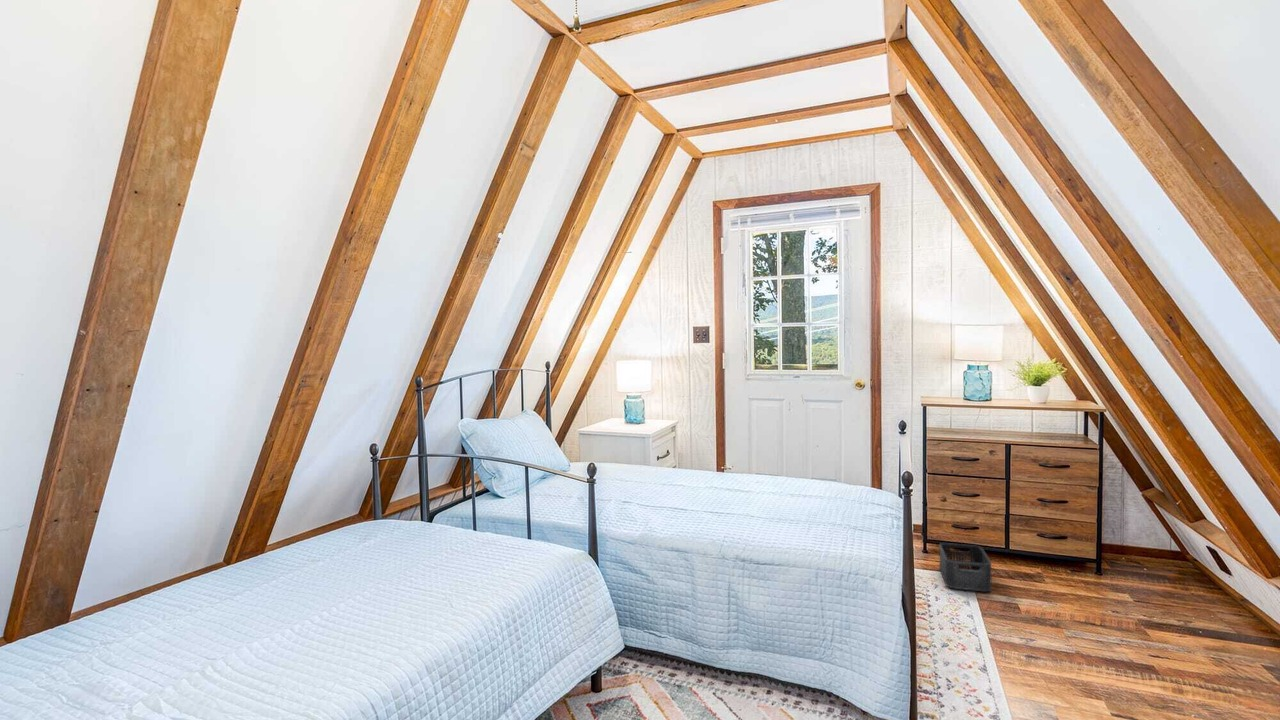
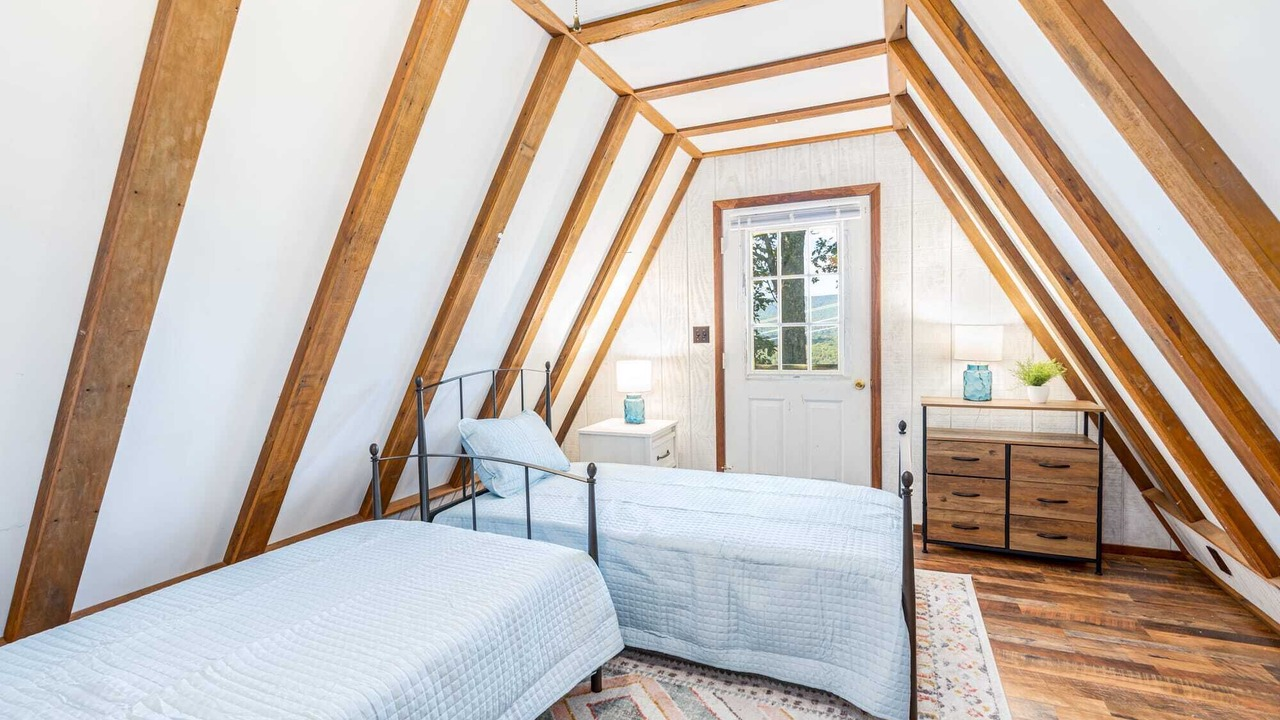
- storage bin (964, 565)
